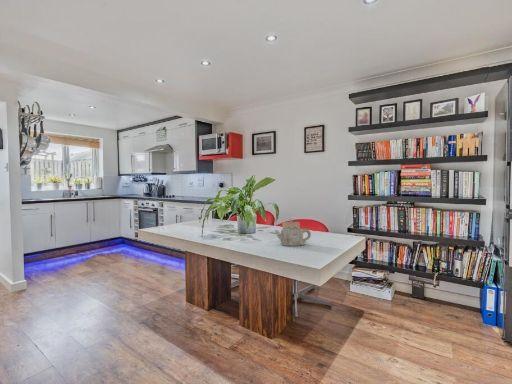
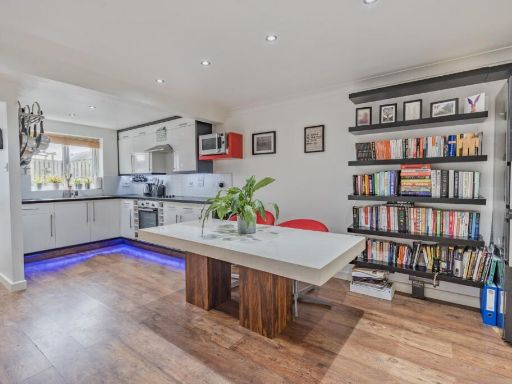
- teapot (292, 231)
